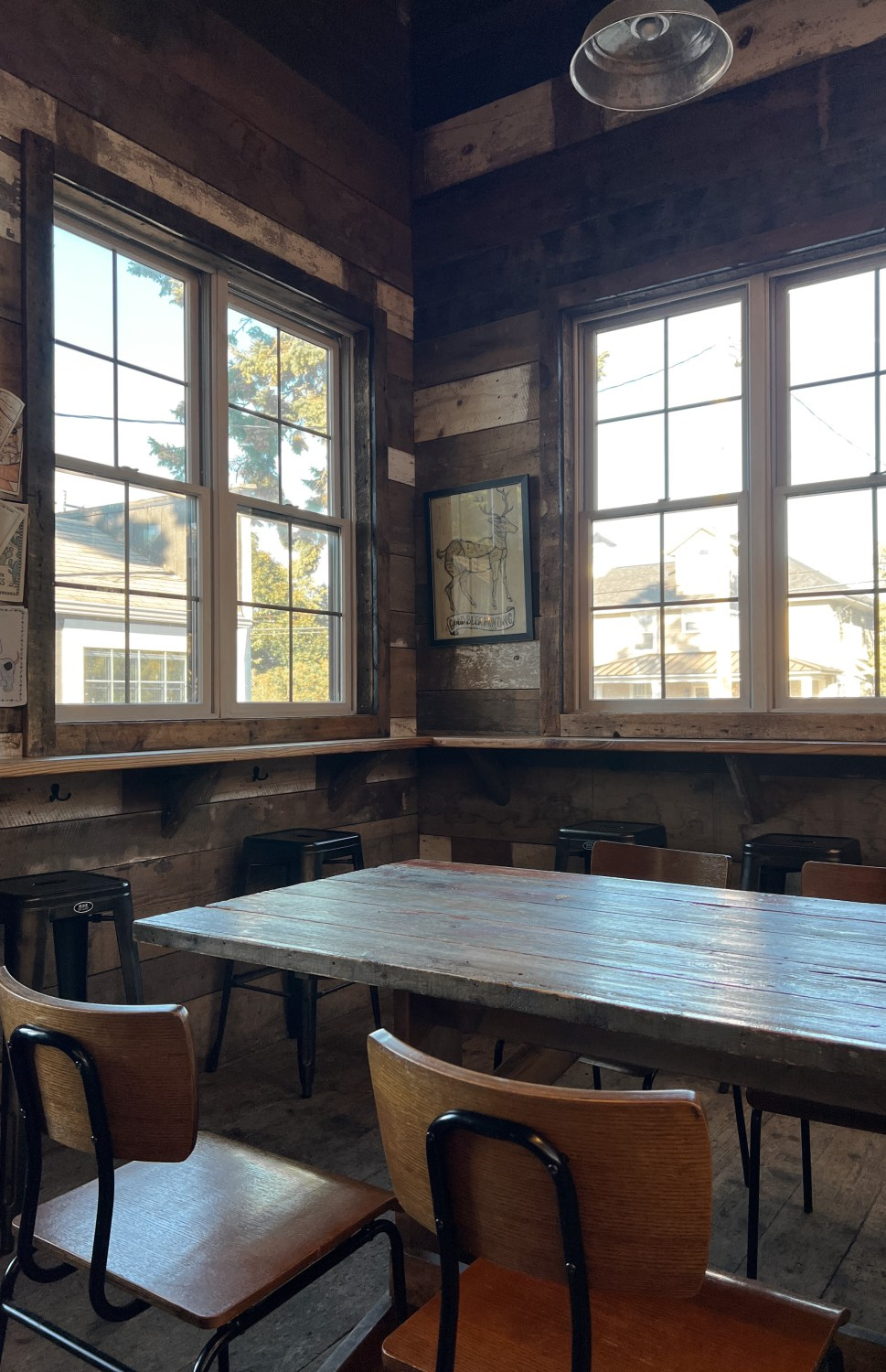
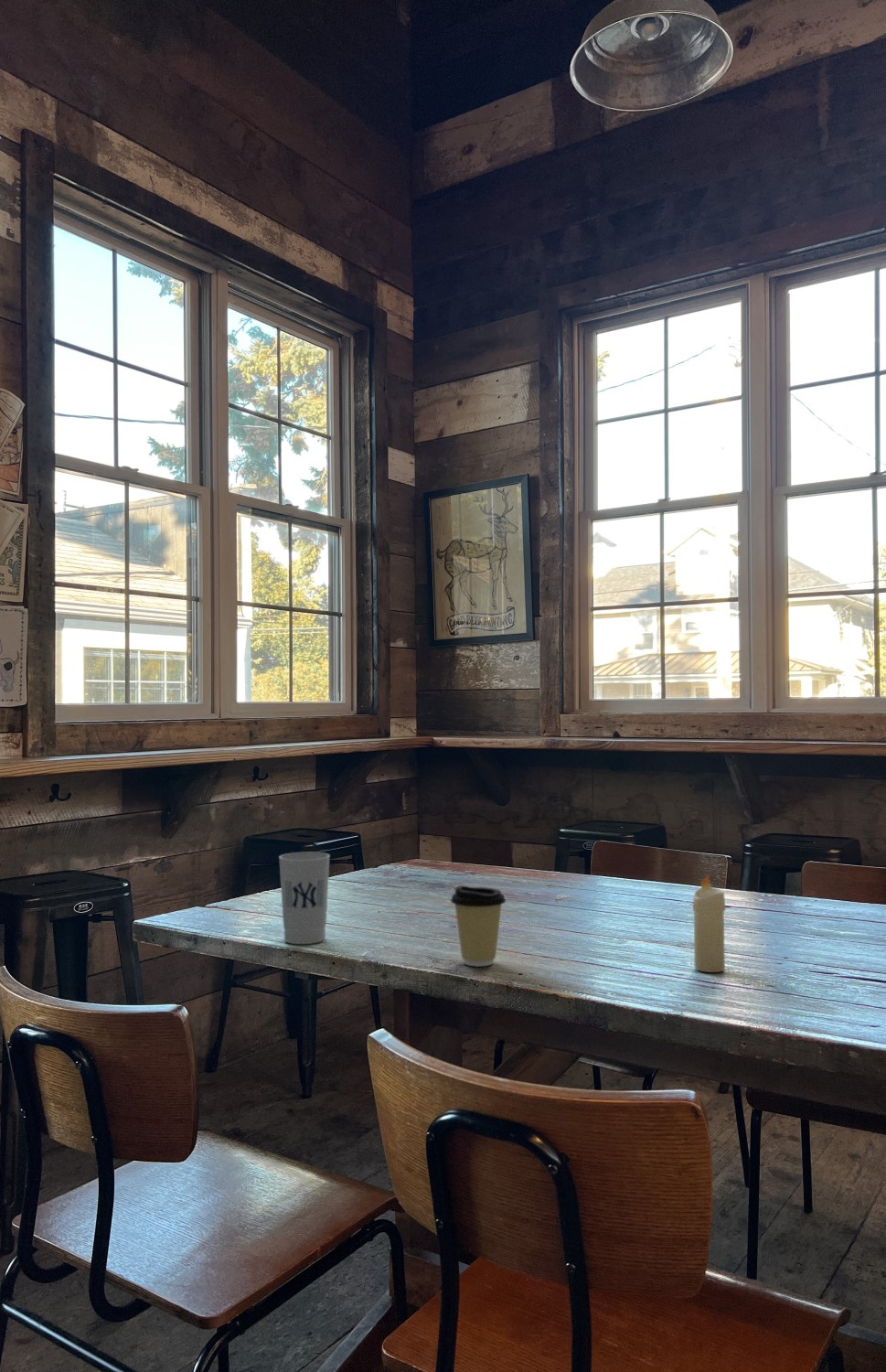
+ coffee cup (478, 925)
+ candle (709, 921)
+ cup (304, 897)
